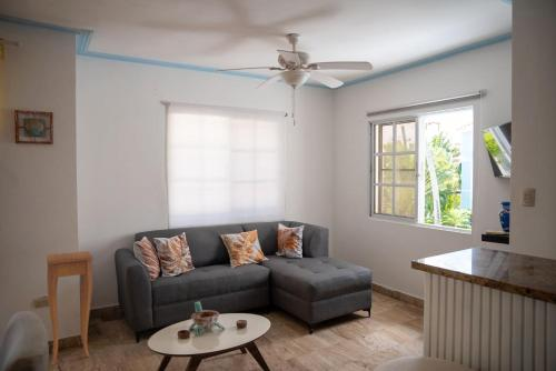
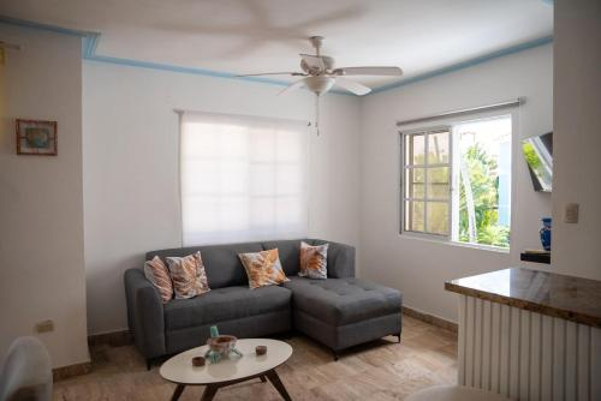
- side table (80, 309)
